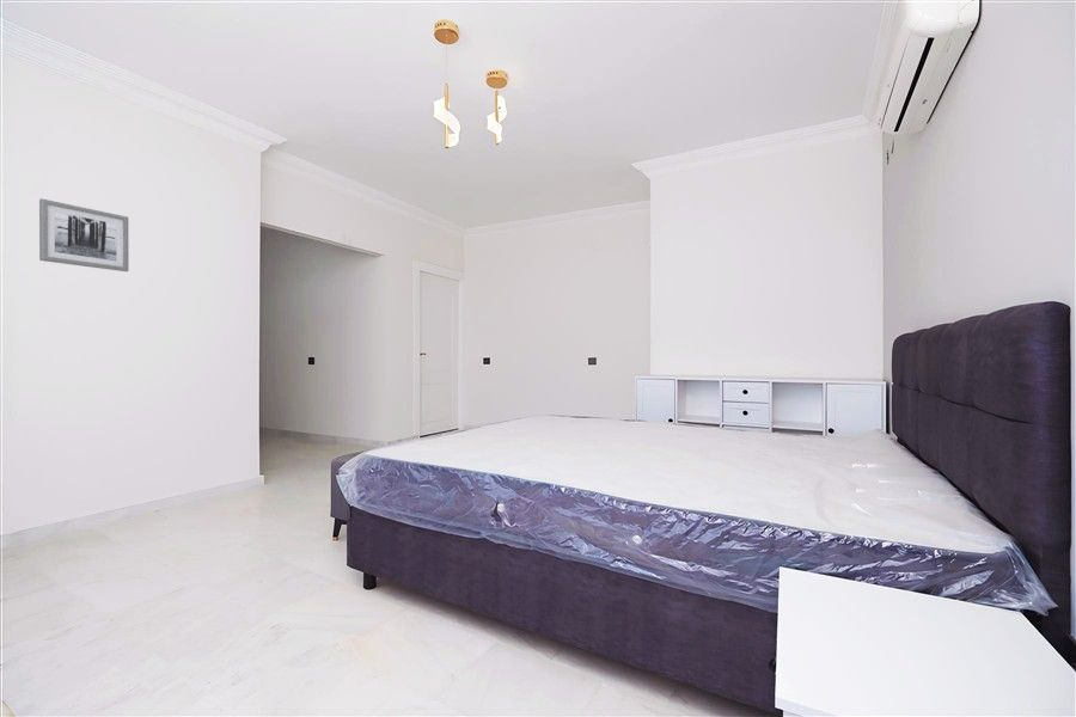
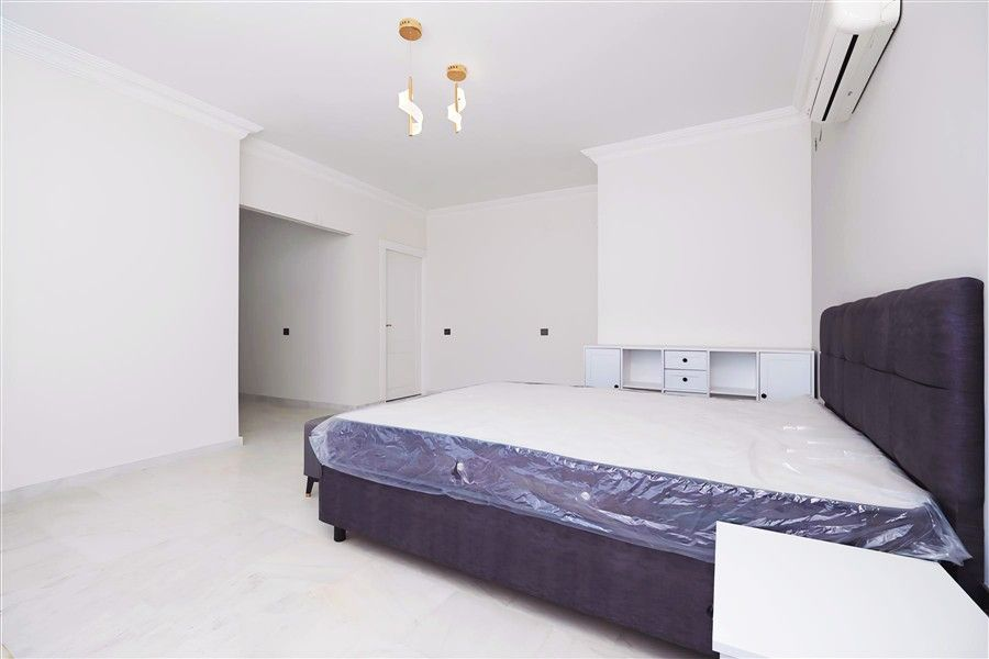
- wall art (86, 237)
